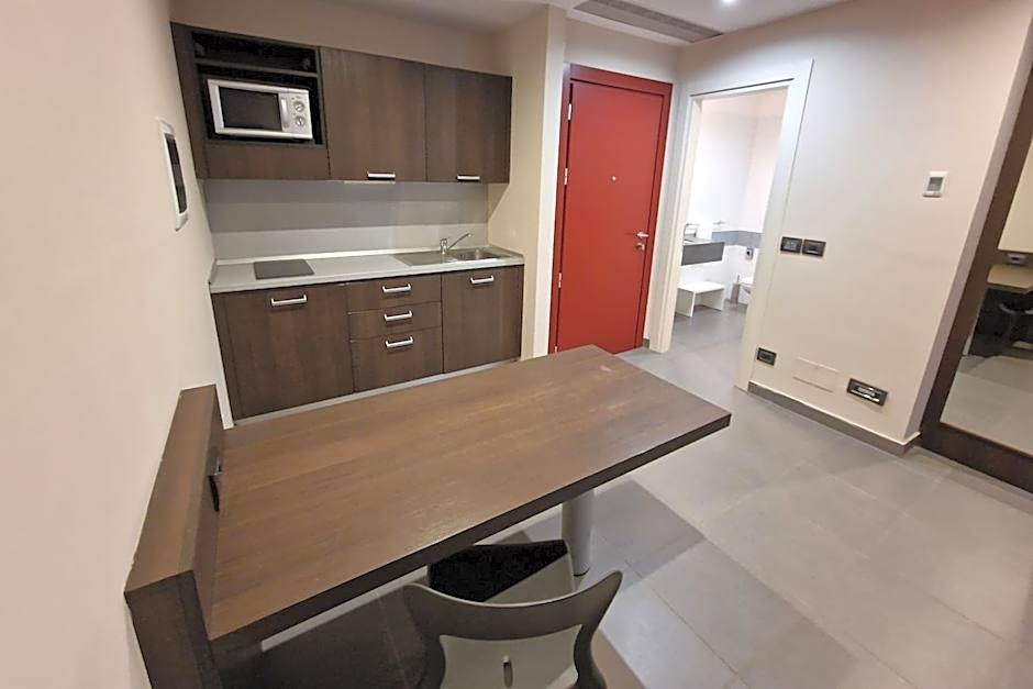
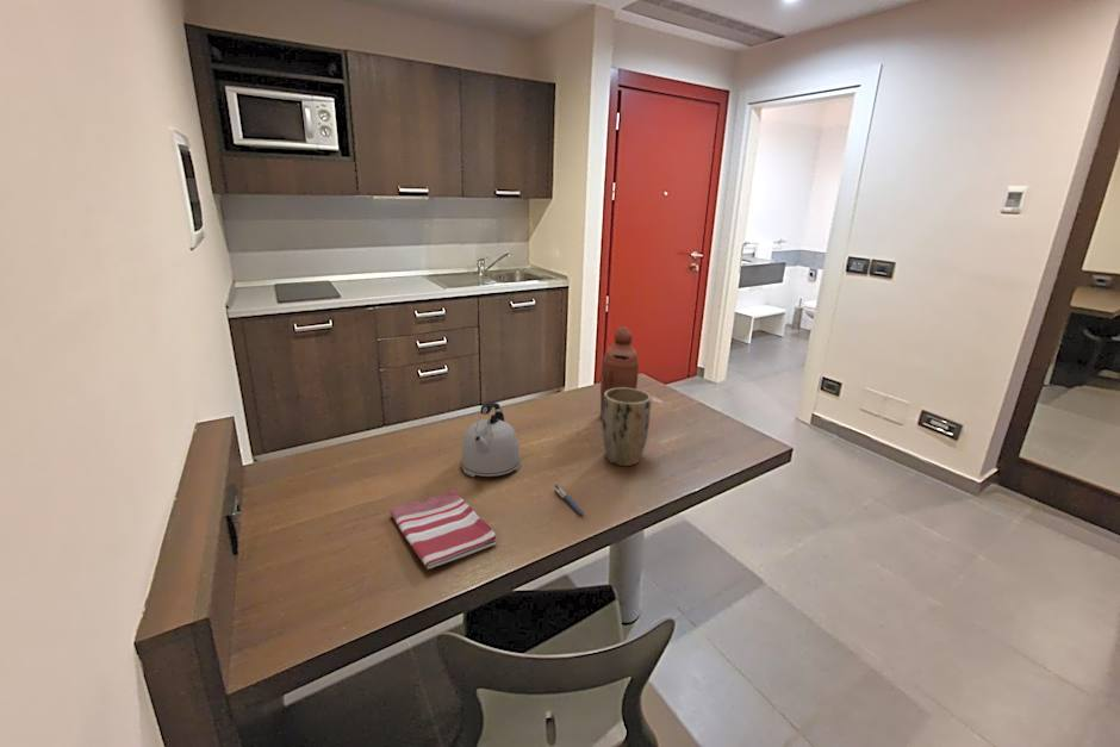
+ pen (567, 499)
+ bottle (620, 373)
+ dish towel (442, 524)
+ plant pot (624, 427)
+ kettle (490, 434)
